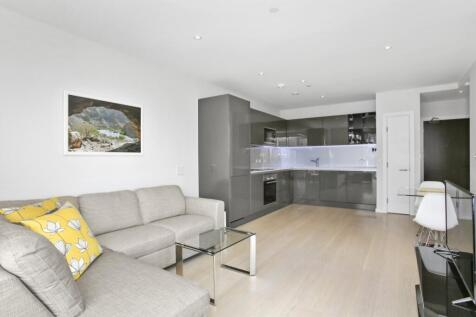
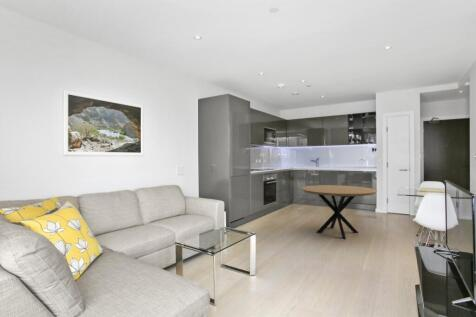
+ dining table (337, 210)
